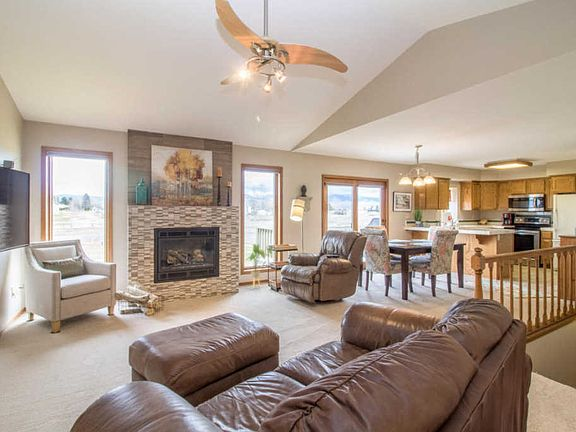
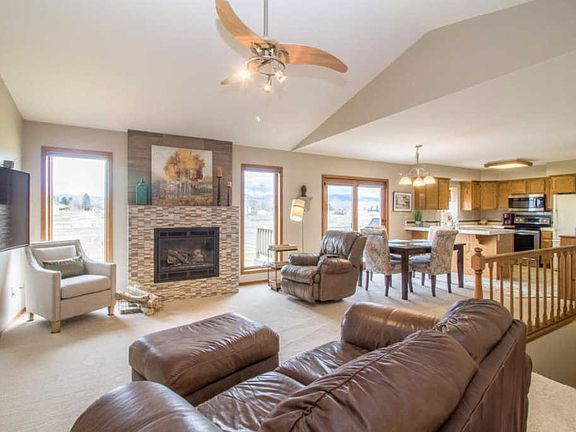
- house plant (256, 265)
